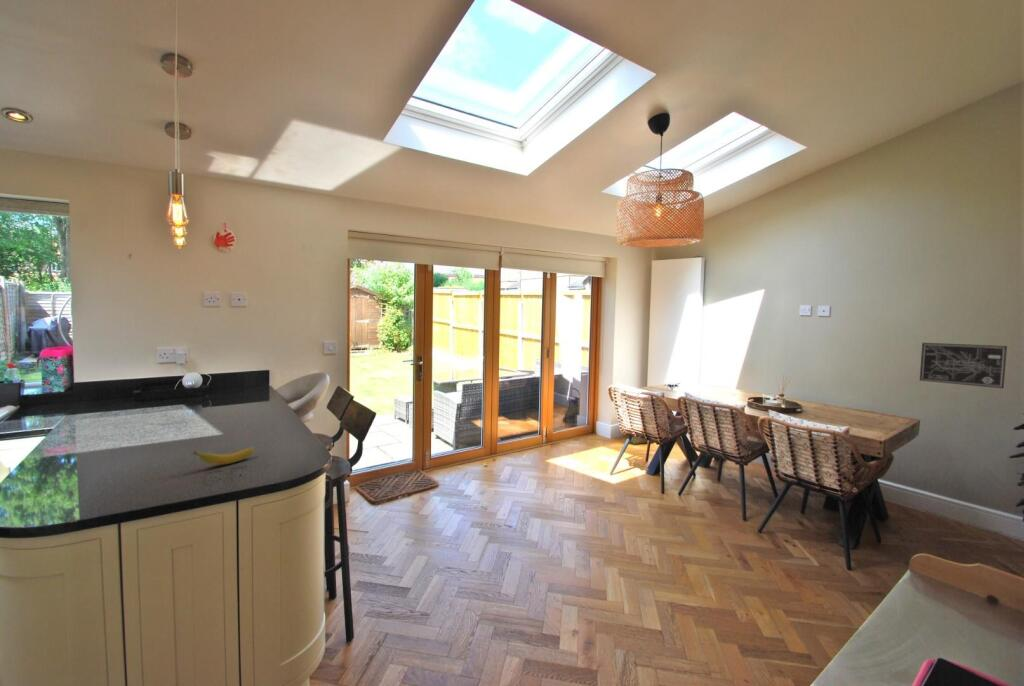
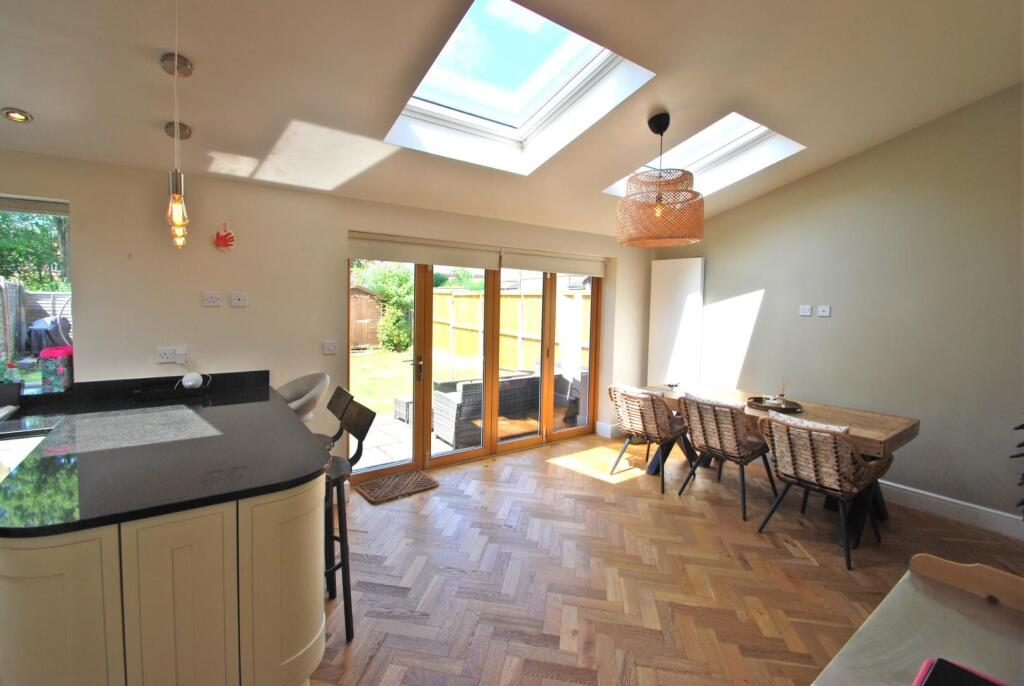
- banana (225, 454)
- wall art (960, 364)
